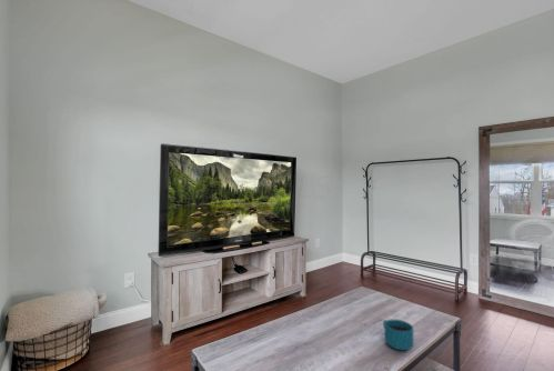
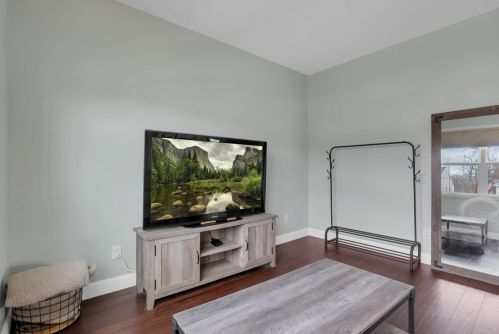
- cup (395, 333)
